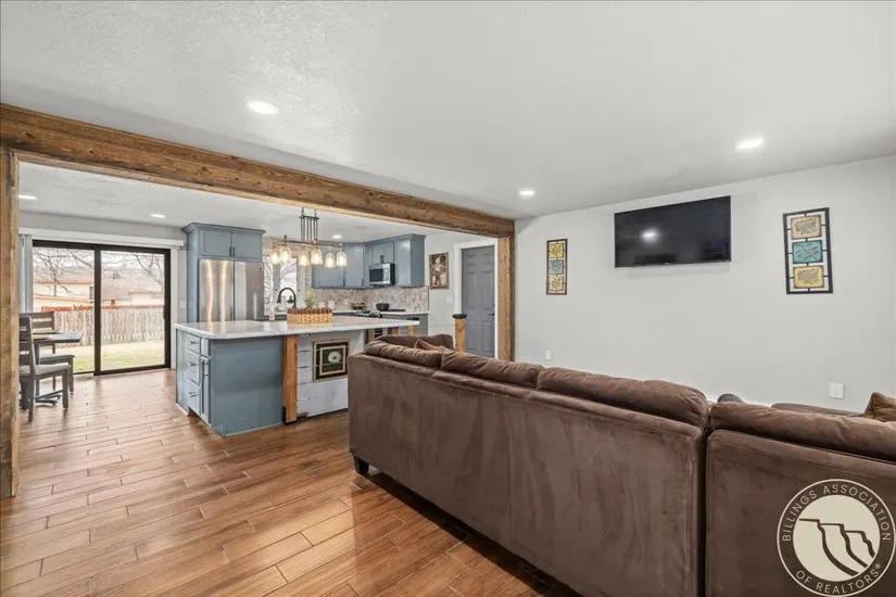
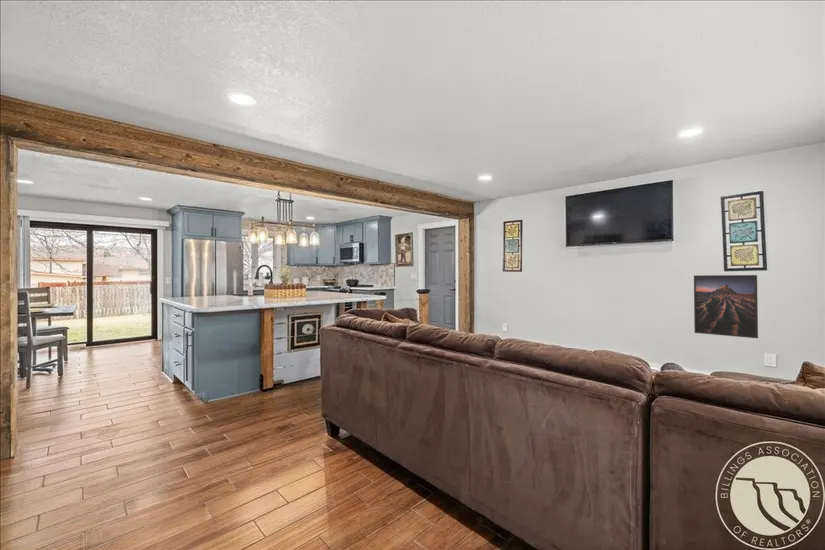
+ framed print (724, 305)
